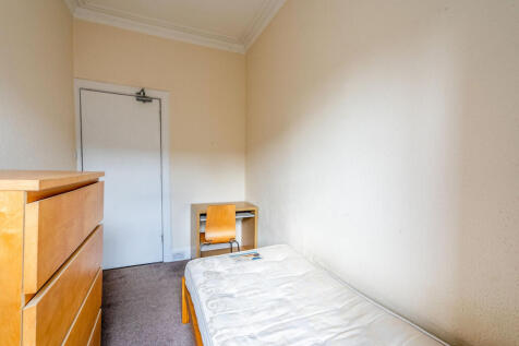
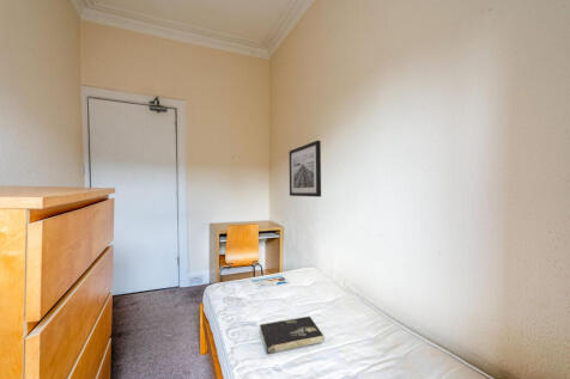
+ wall art (303, 171)
+ book (290, 332)
